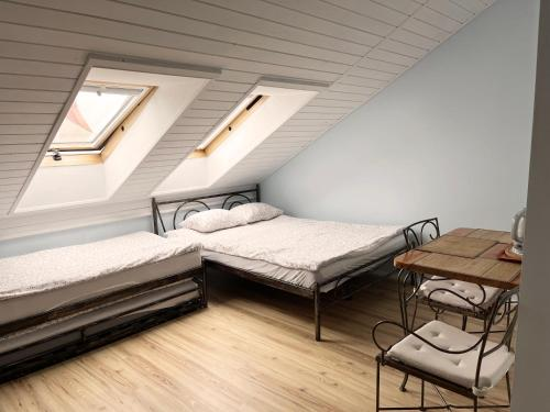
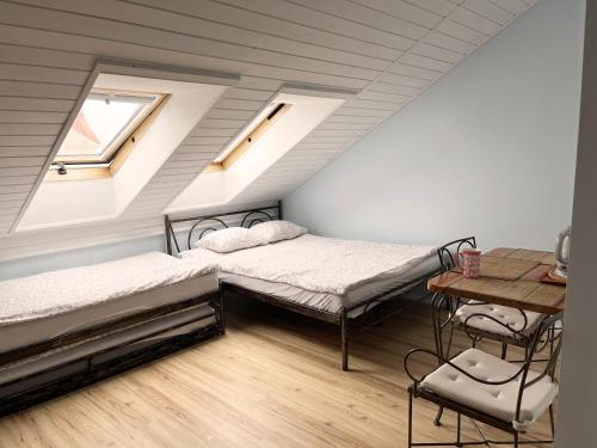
+ mug (467, 262)
